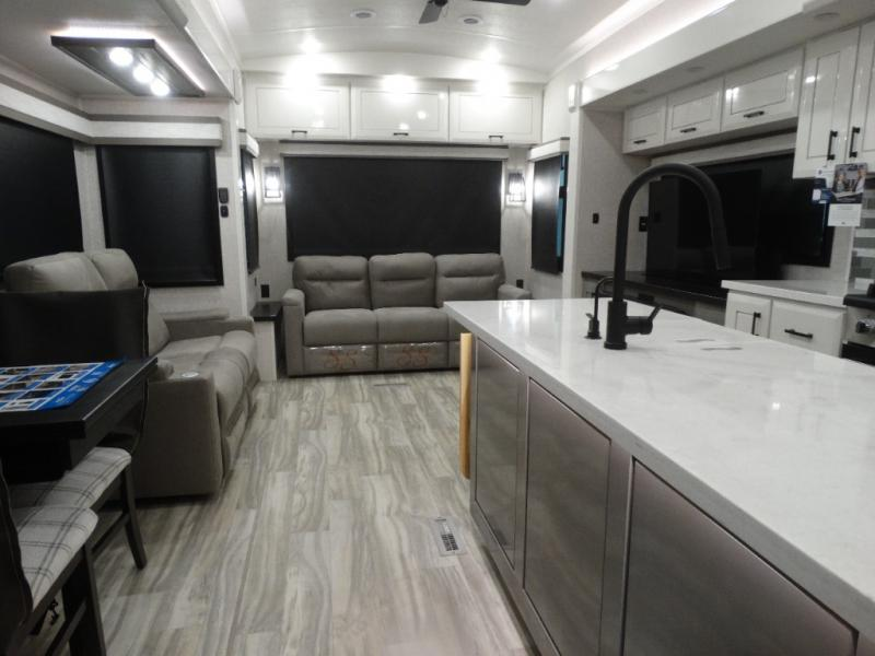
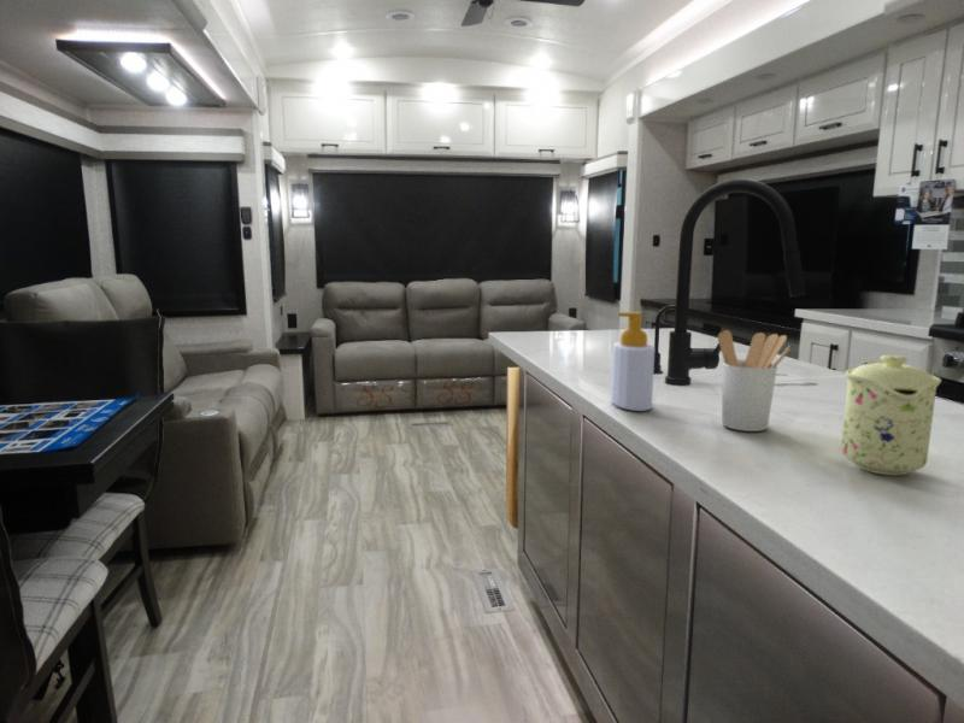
+ utensil holder (753, 377)
+ soap bottle (633, 358)
+ mug (884, 411)
